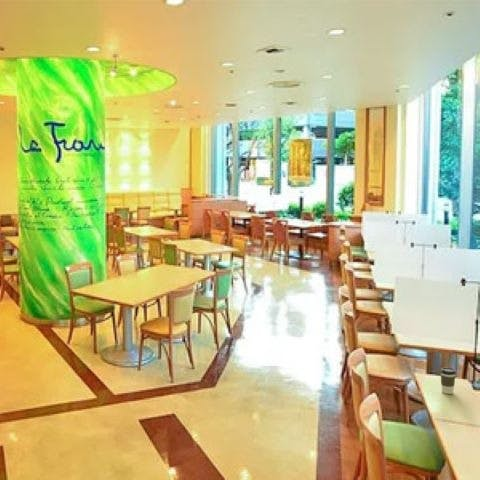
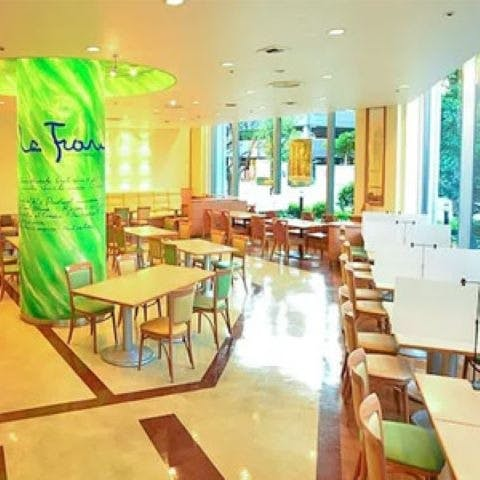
- coffee cup (447, 380)
